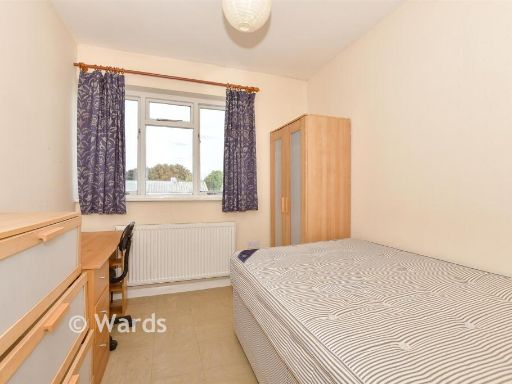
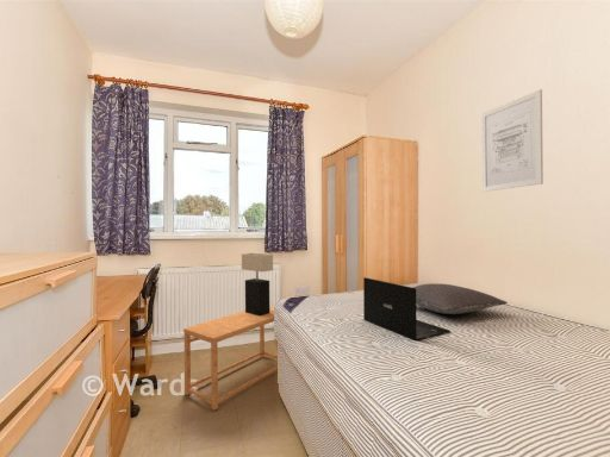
+ laptop (404, 302)
+ side table (247, 357)
+ pillow (447, 298)
+ table lamp (256, 282)
+ wall art (509, 145)
